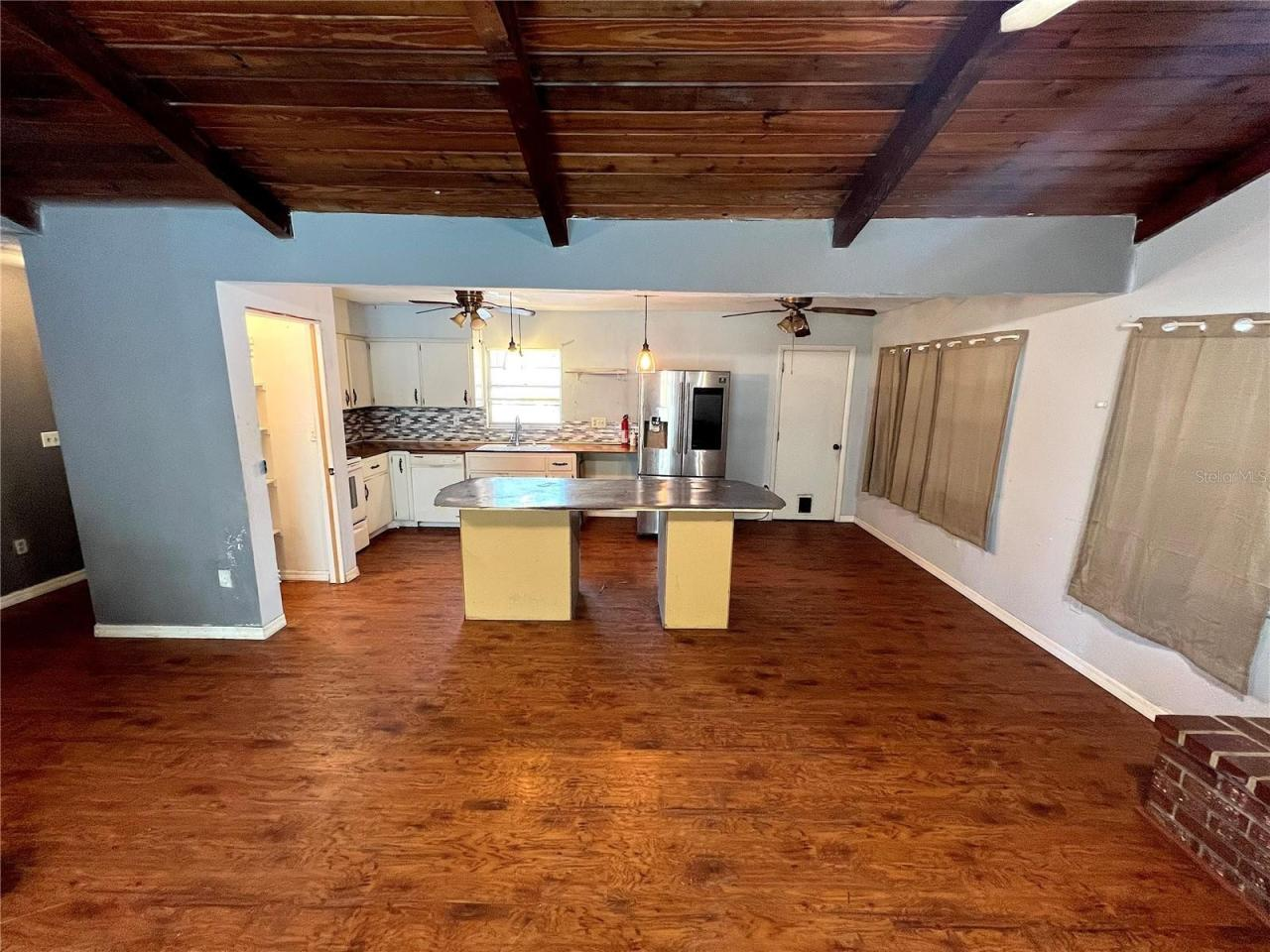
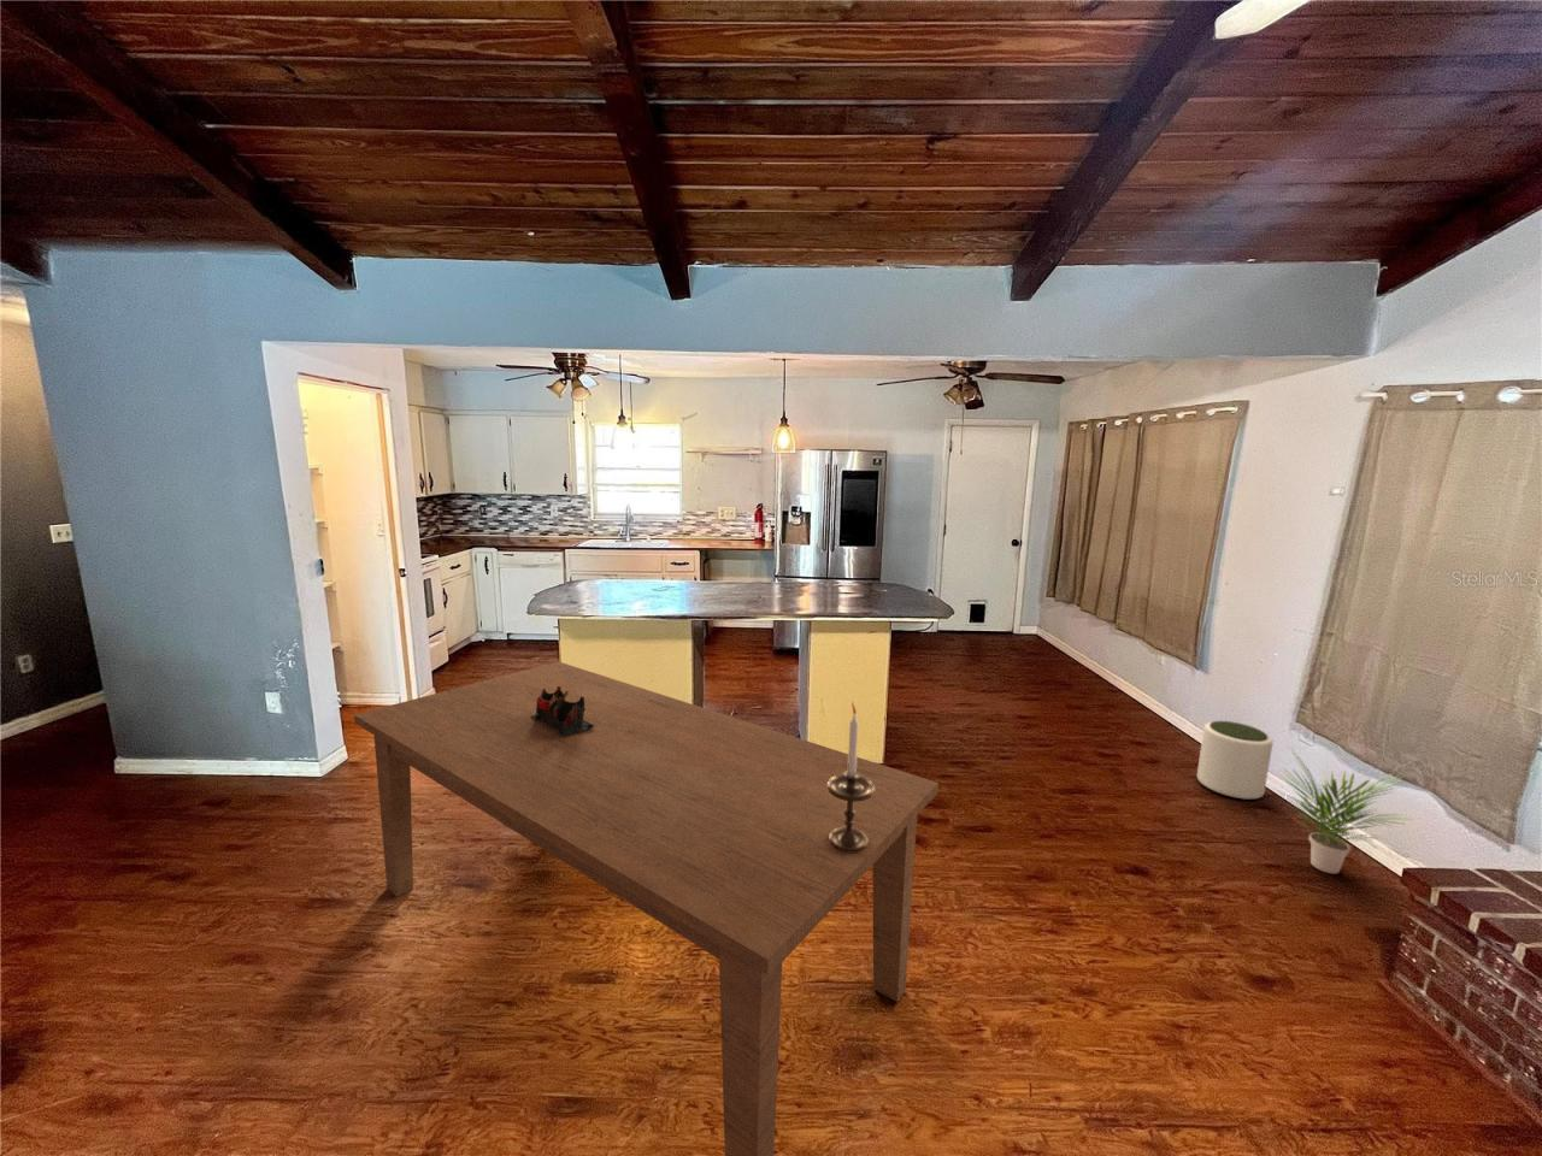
+ potted plant (1331, 814)
+ plant pot (1234, 759)
+ candlestick (851, 772)
+ dining table (619, 841)
+ decorative bowl (560, 708)
